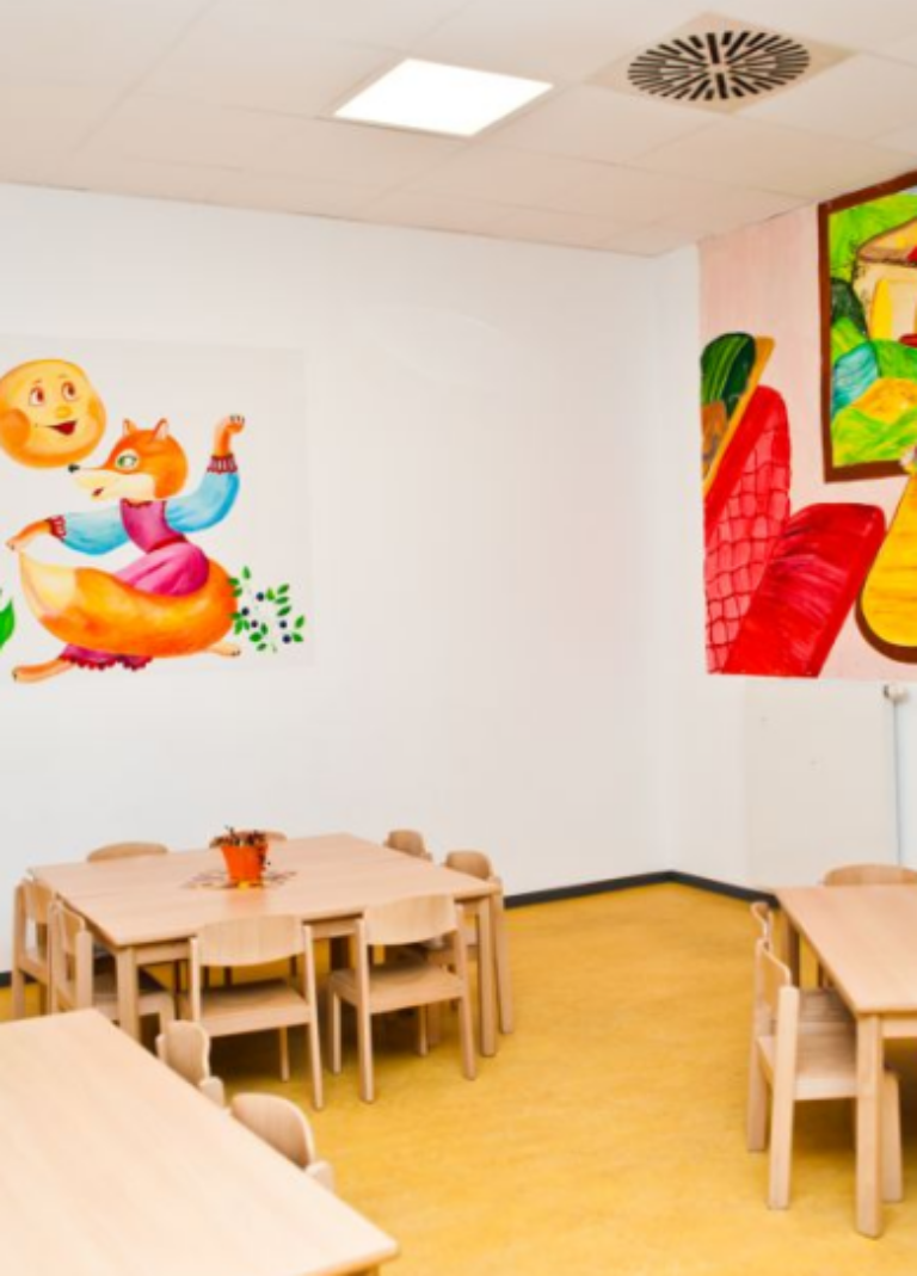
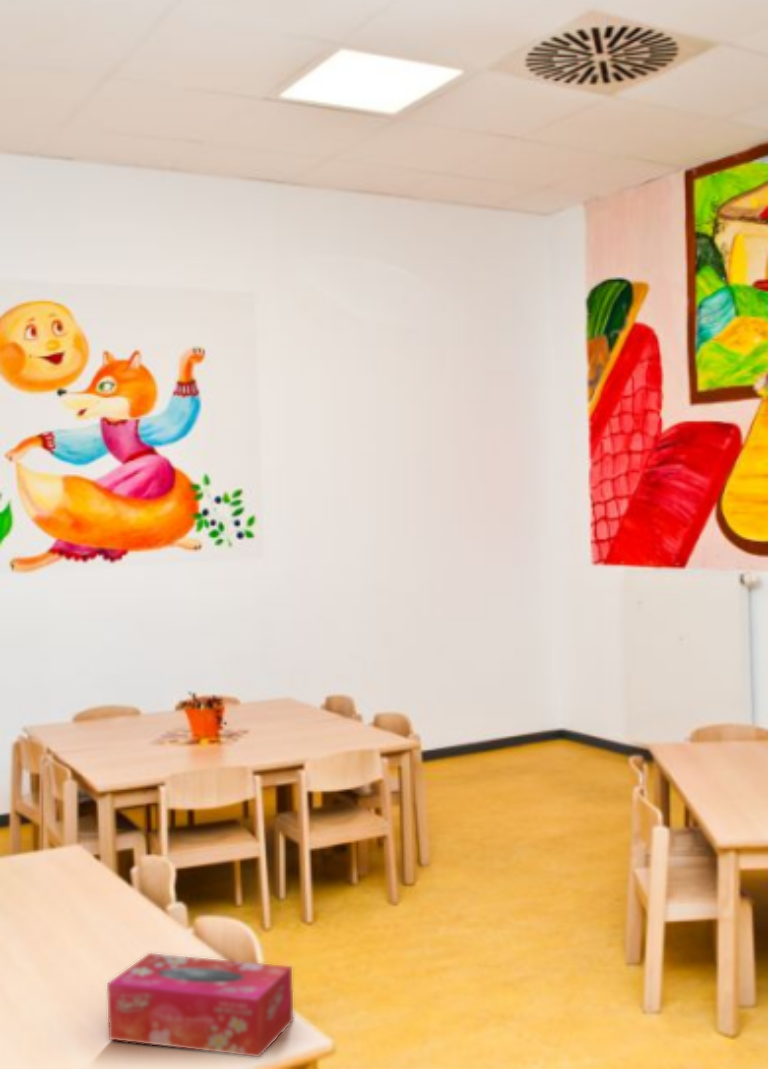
+ tissue box (201, 1002)
